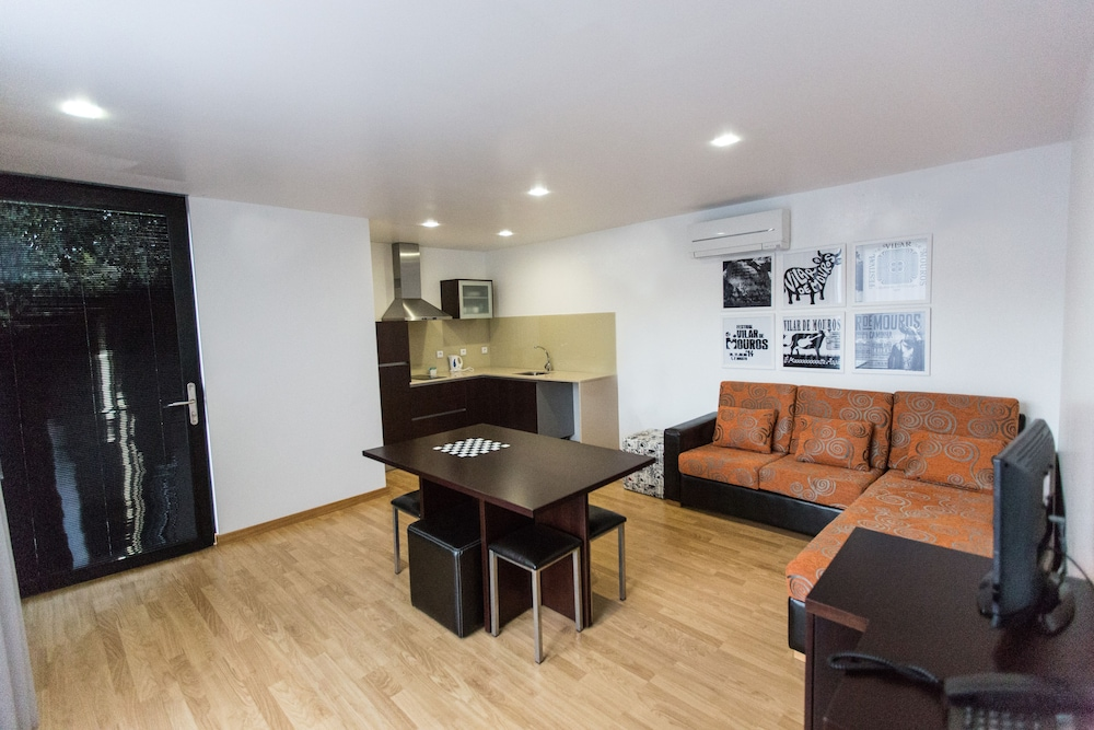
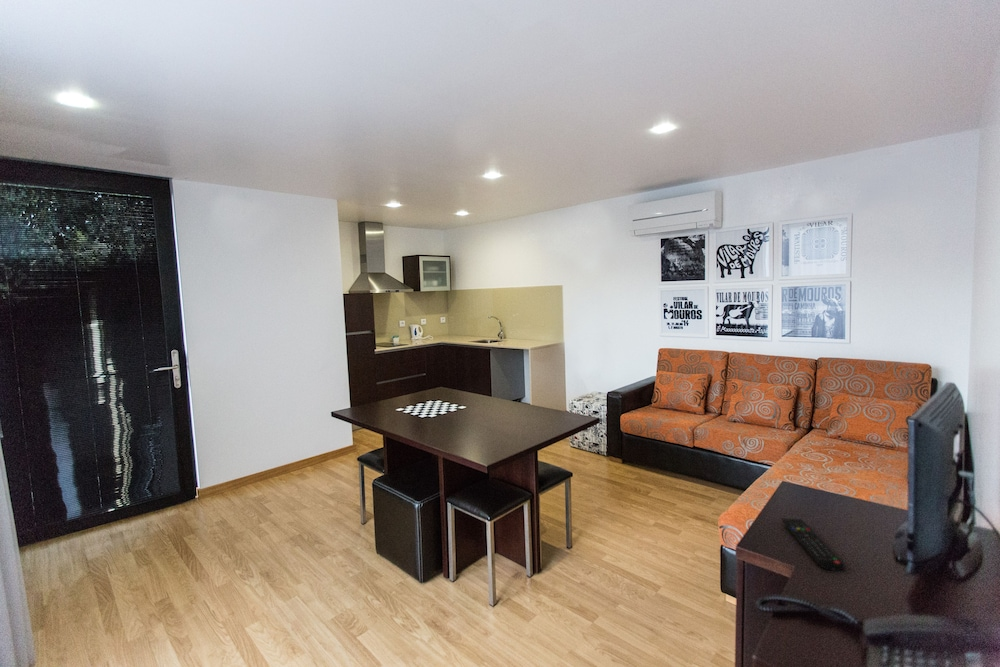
+ remote control (810, 542)
